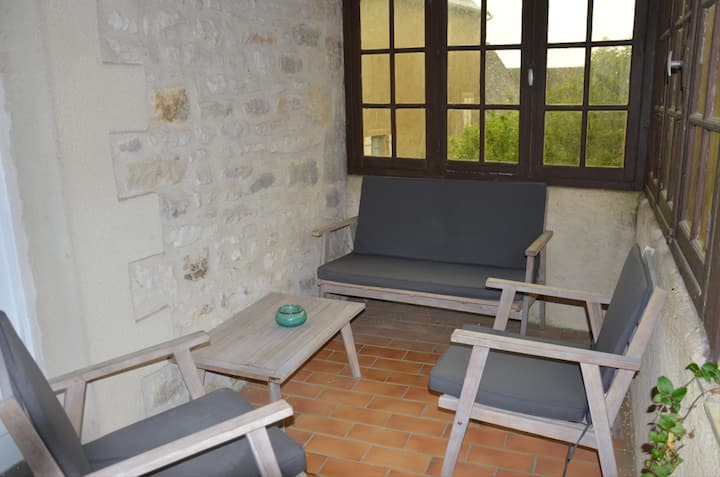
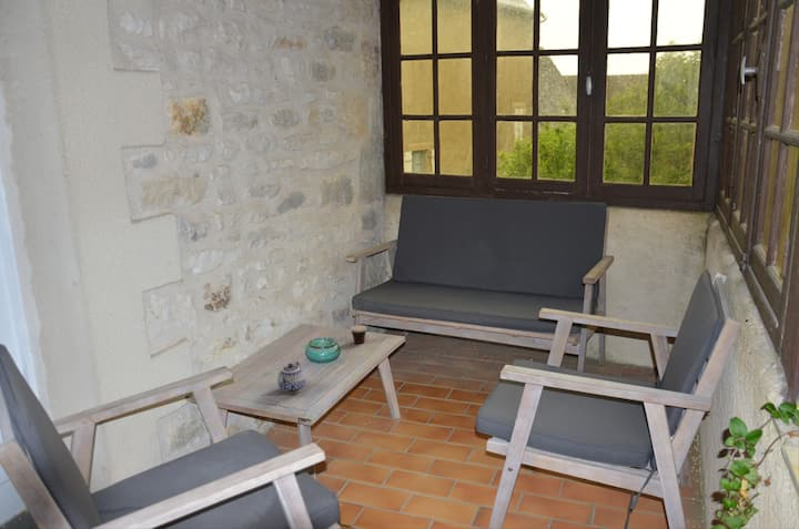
+ teapot (291, 376)
+ cup (365, 329)
